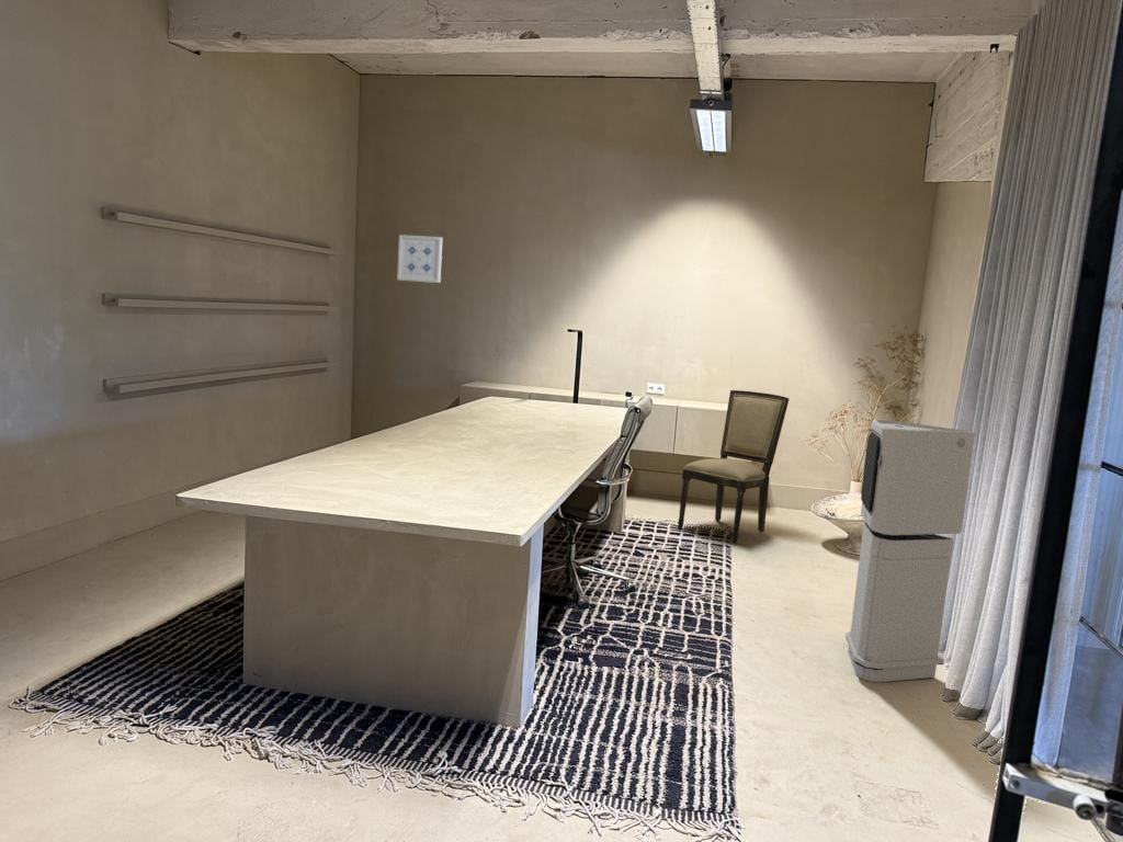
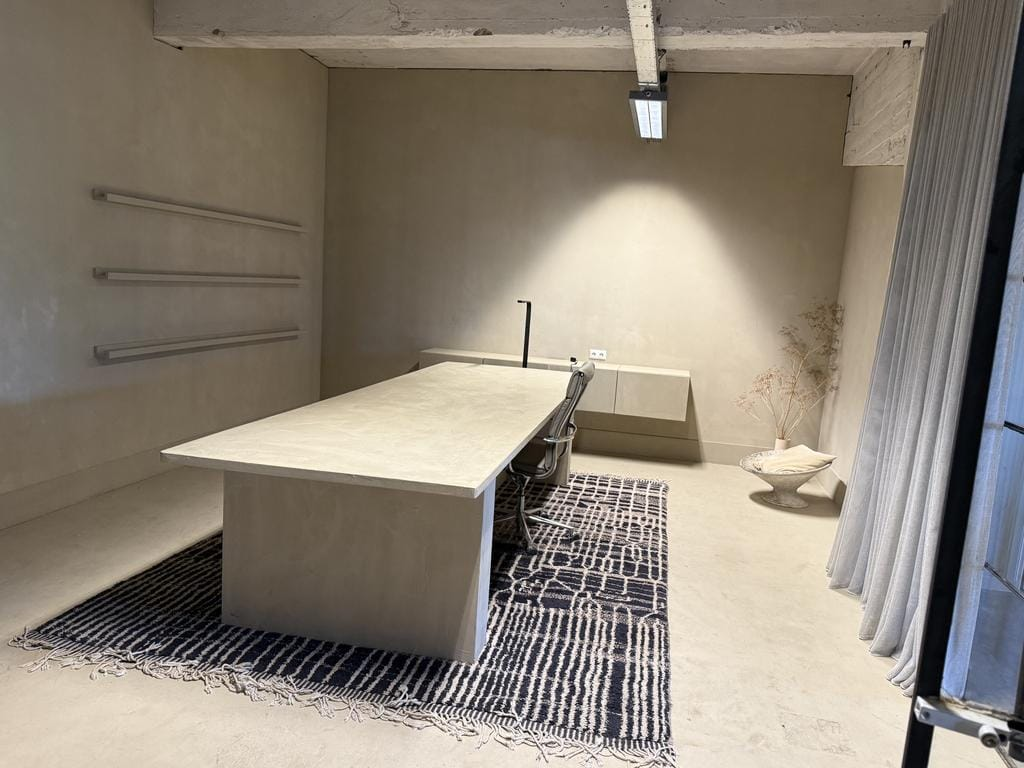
- dining chair (733, 462)
- air purifier (908, 550)
- wall art (419, 259)
